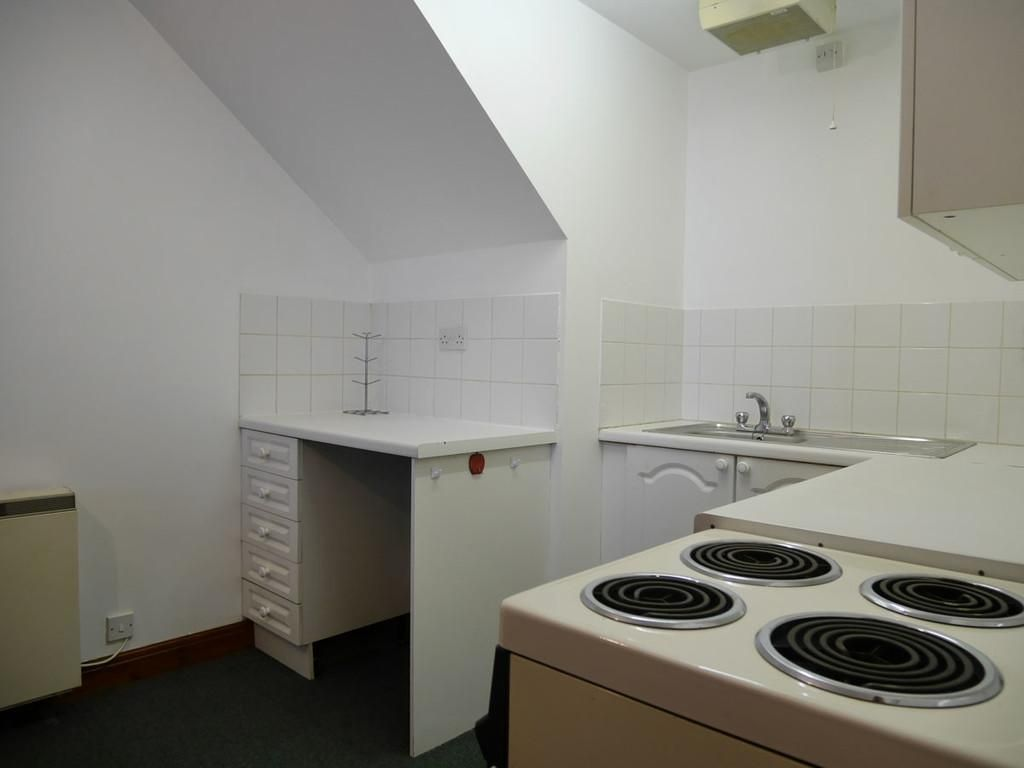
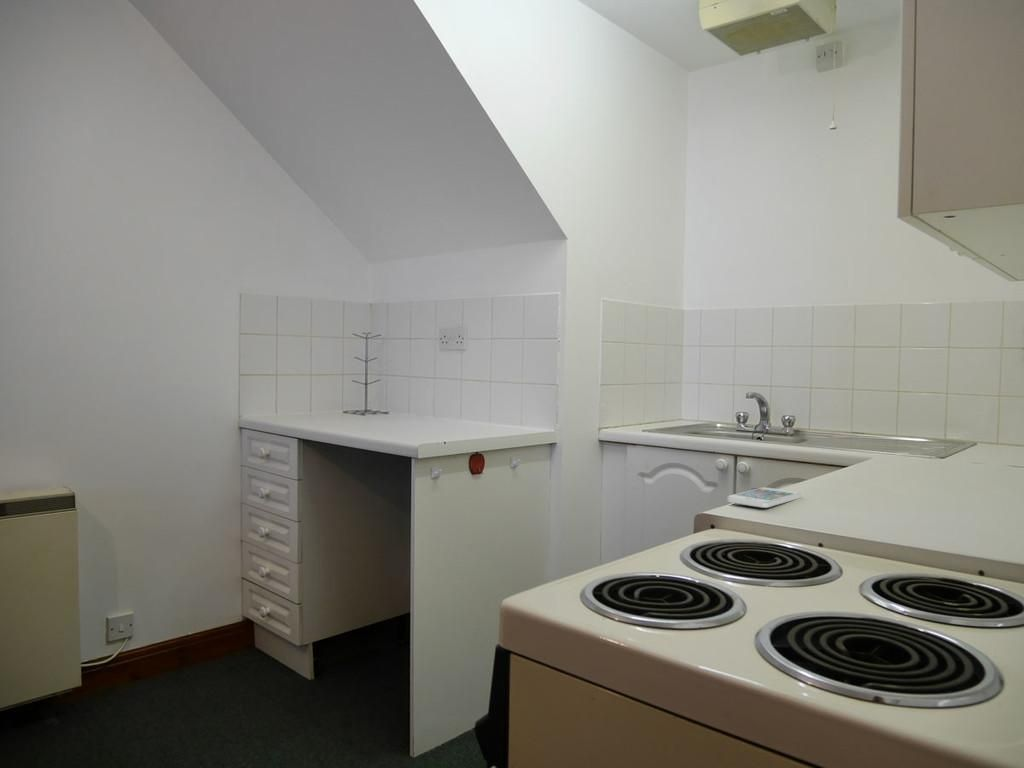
+ smartphone (764, 497)
